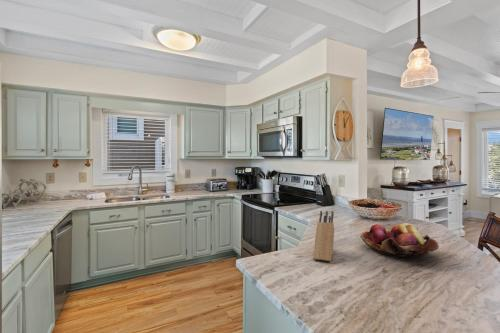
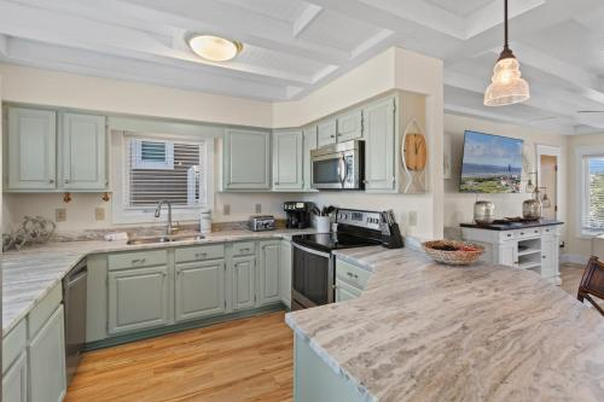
- knife block (324, 233)
- fruit basket (398, 237)
